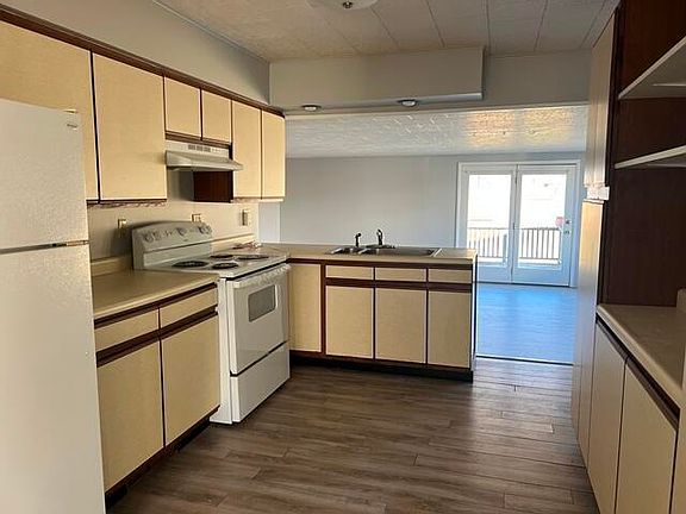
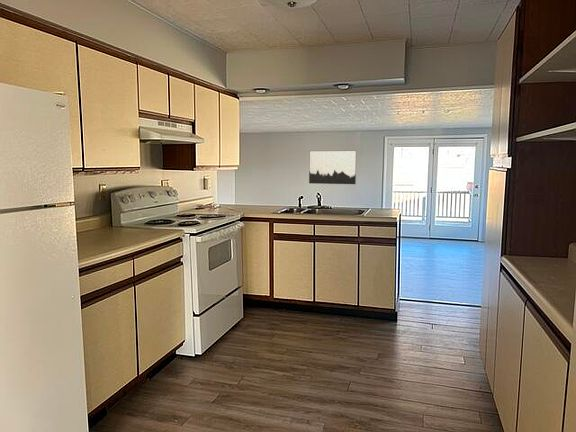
+ wall art (332, 167)
